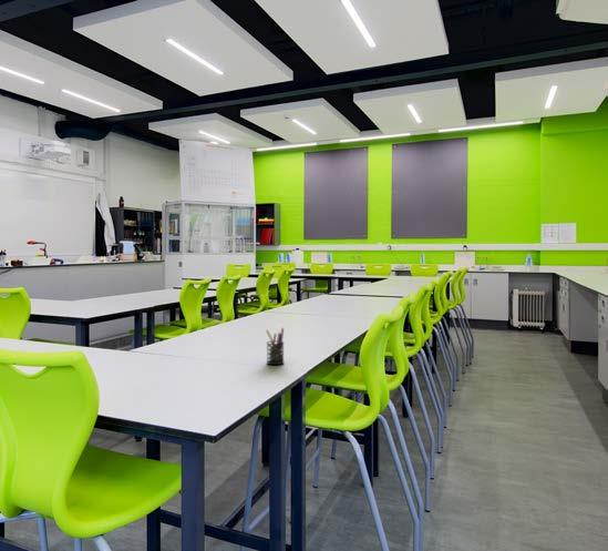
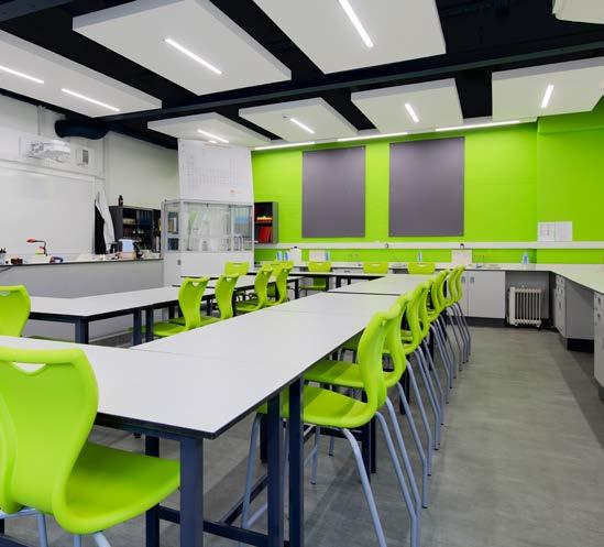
- pen holder (277, 345)
